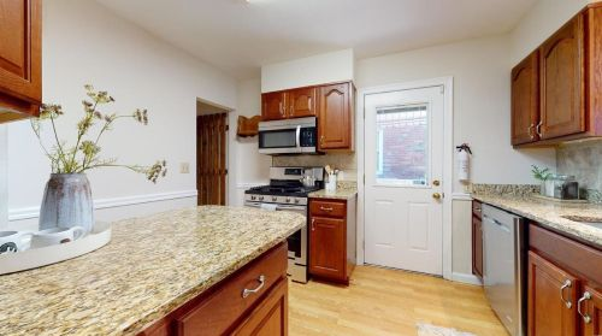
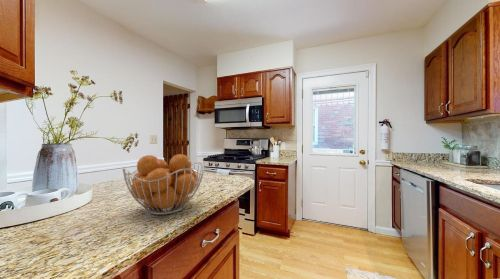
+ fruit basket (166, 181)
